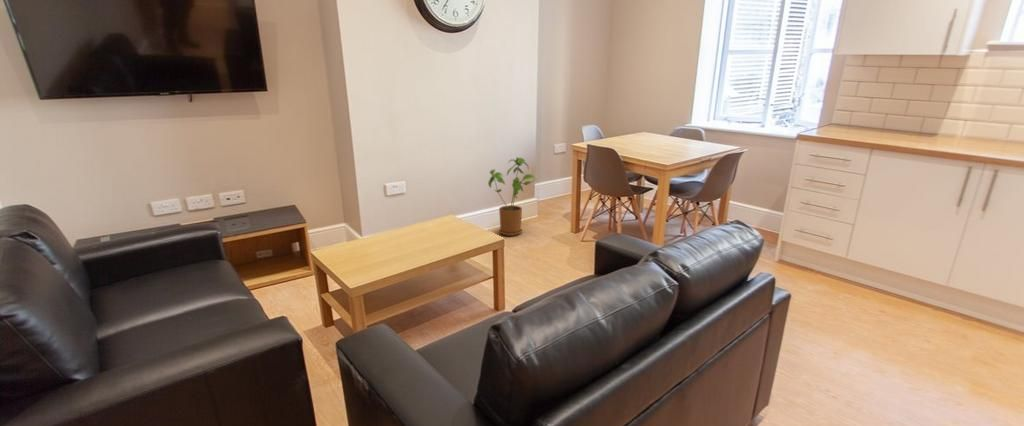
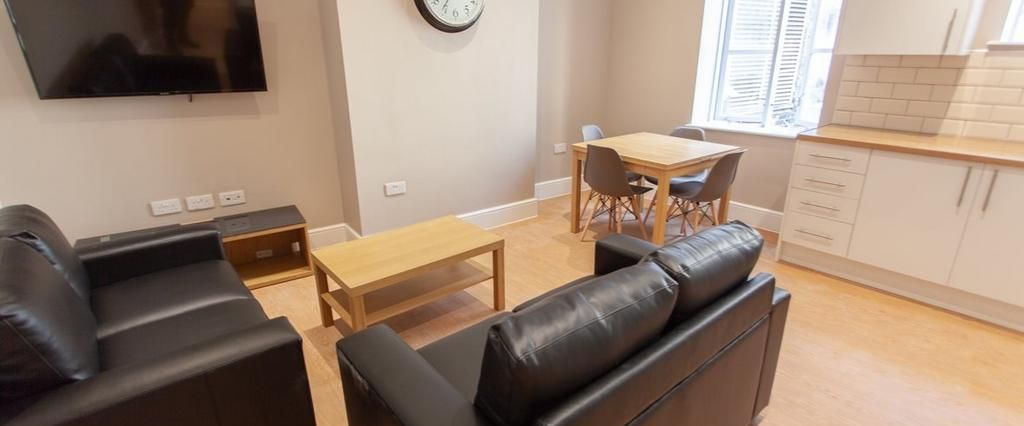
- house plant (514, 196)
